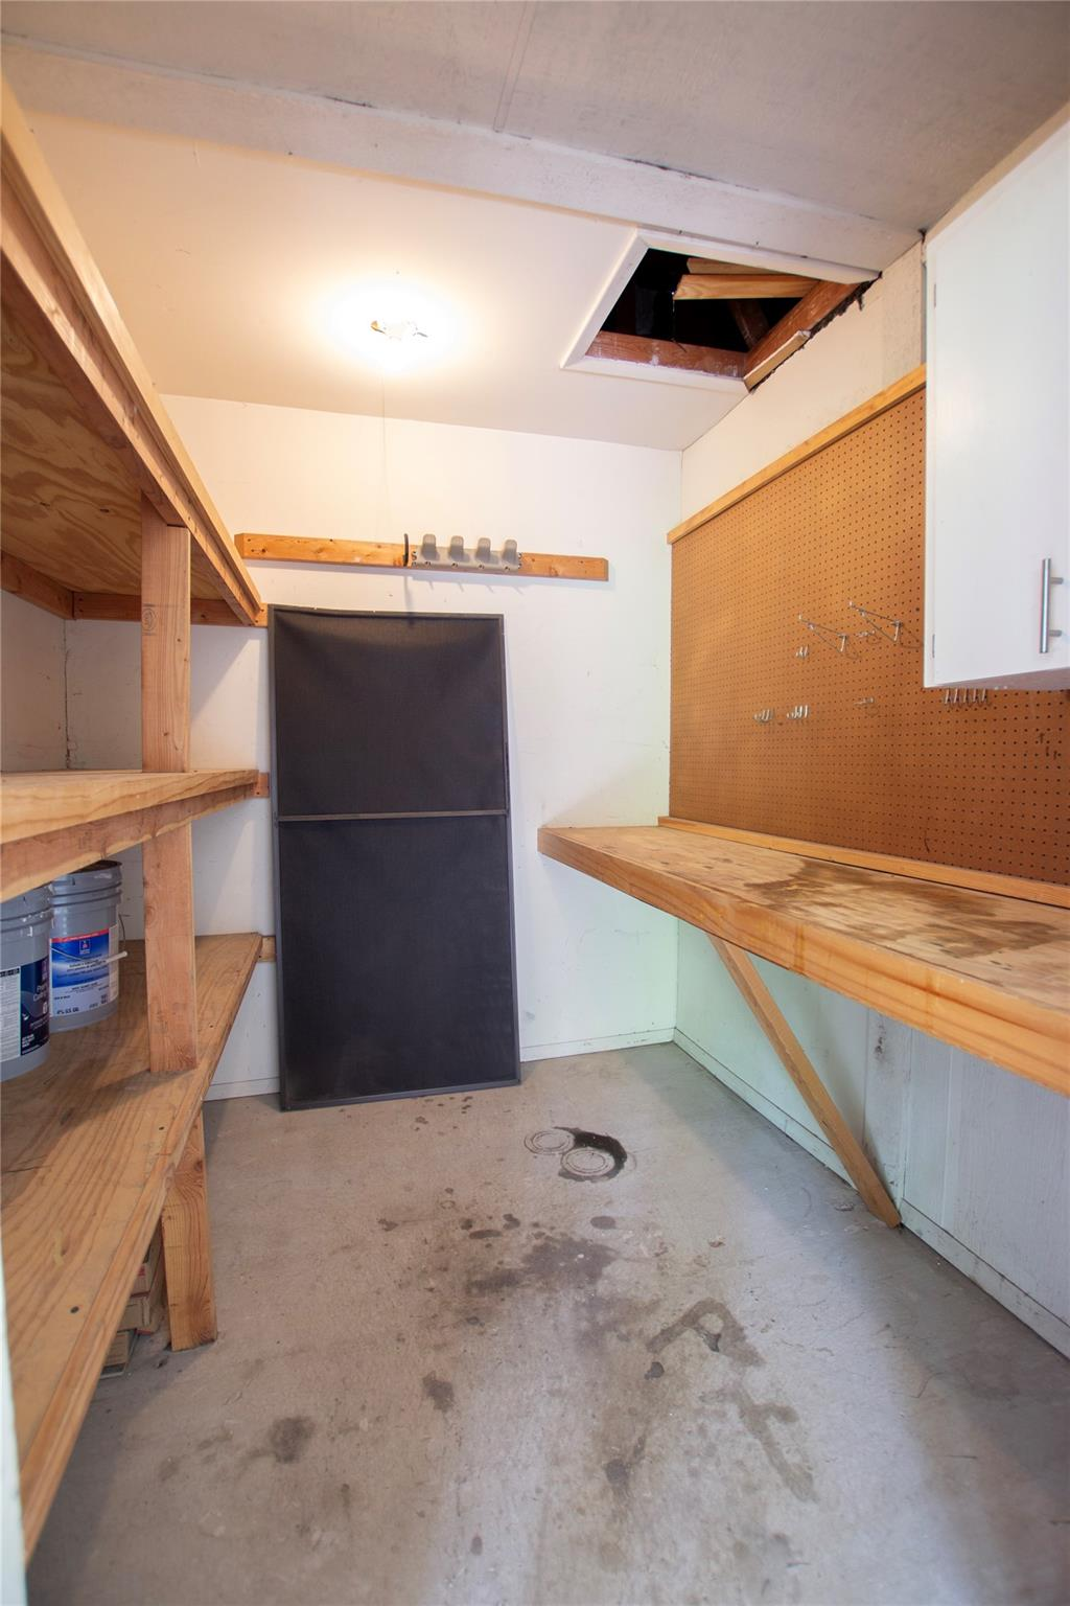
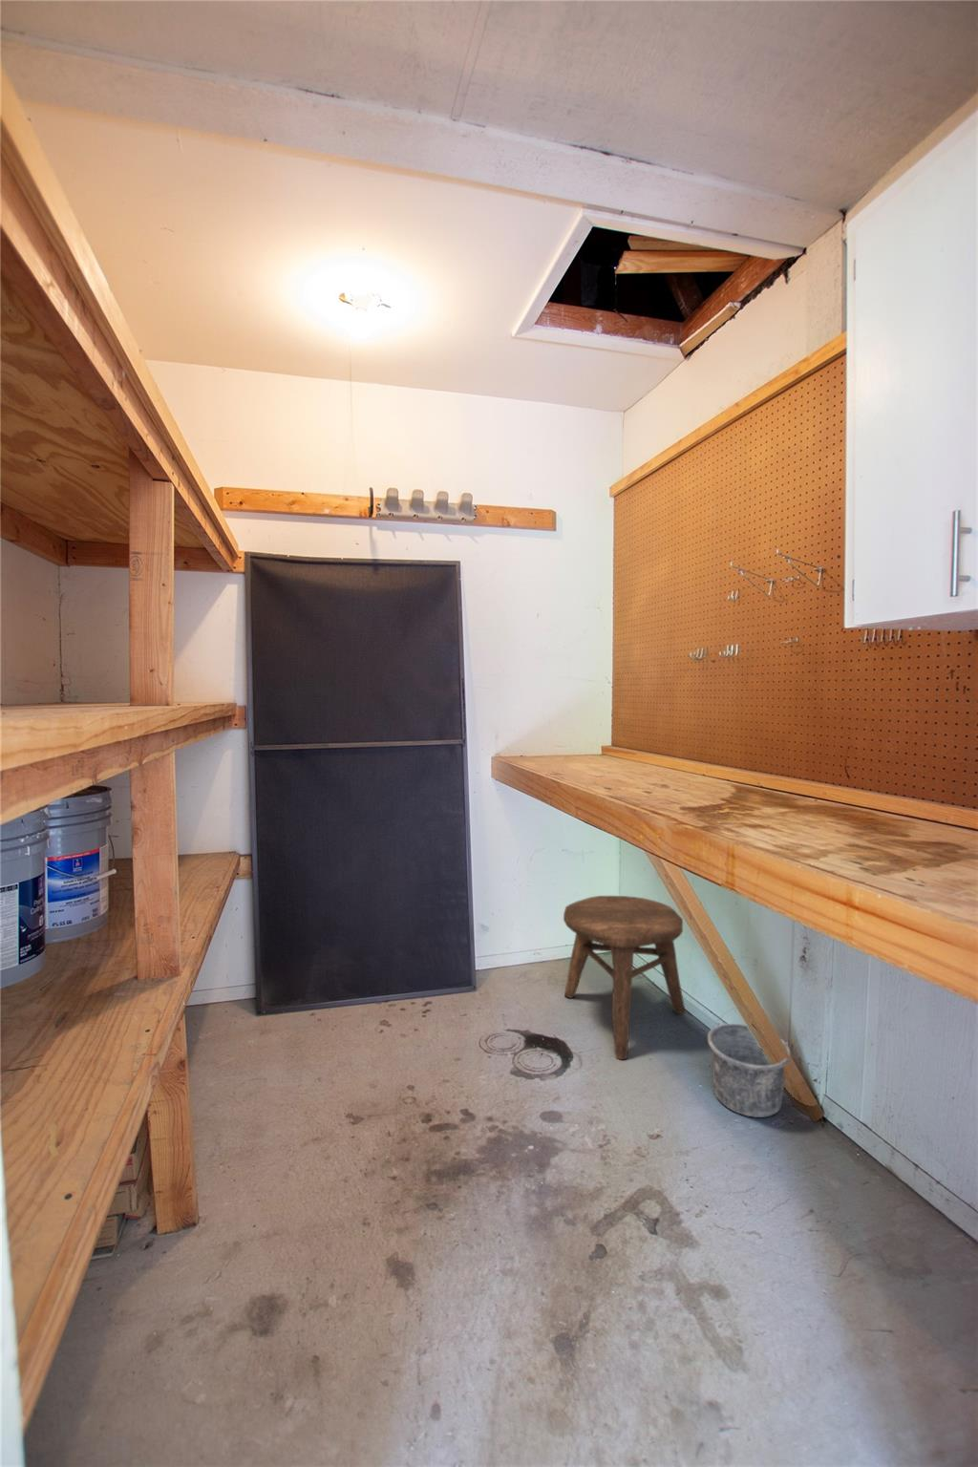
+ bucket (747, 1050)
+ stool (627, 965)
